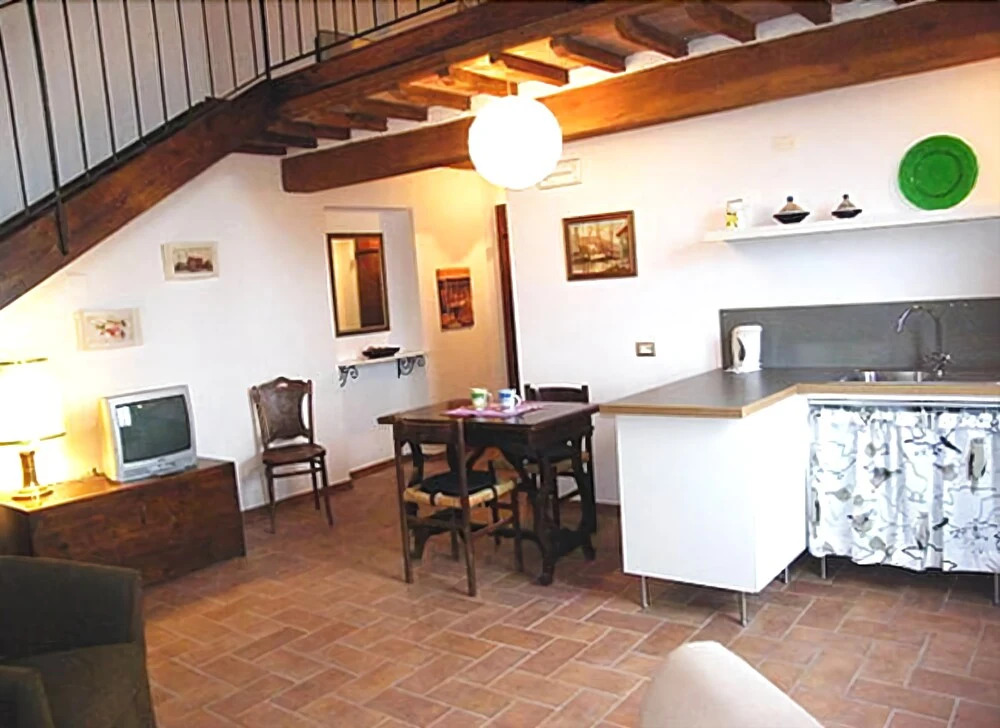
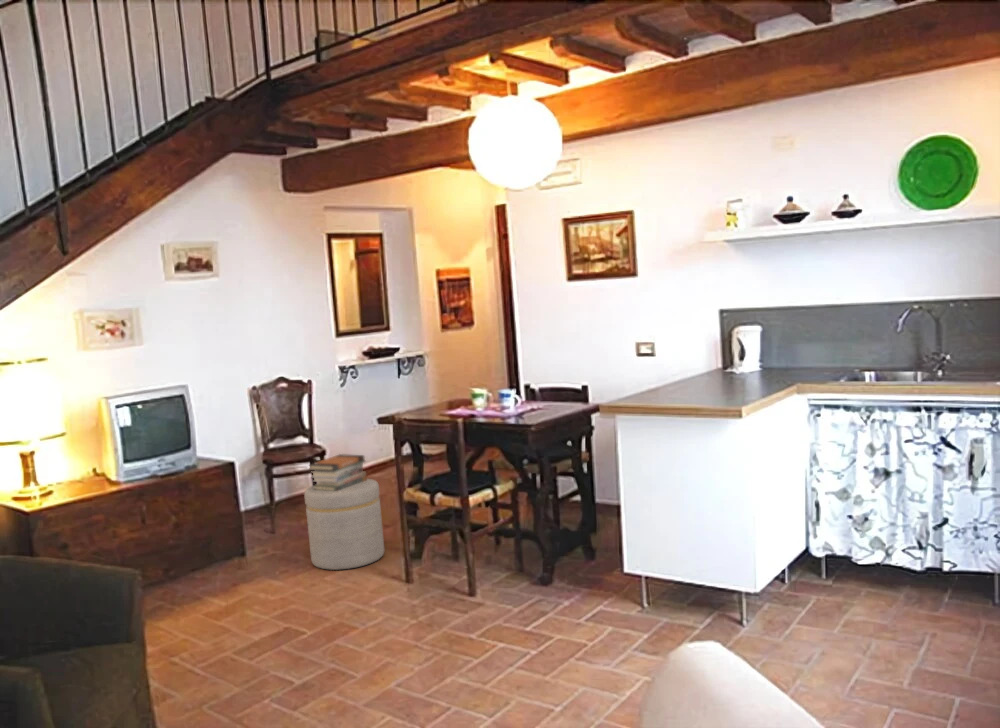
+ ottoman (345, 522)
+ book stack (338, 472)
